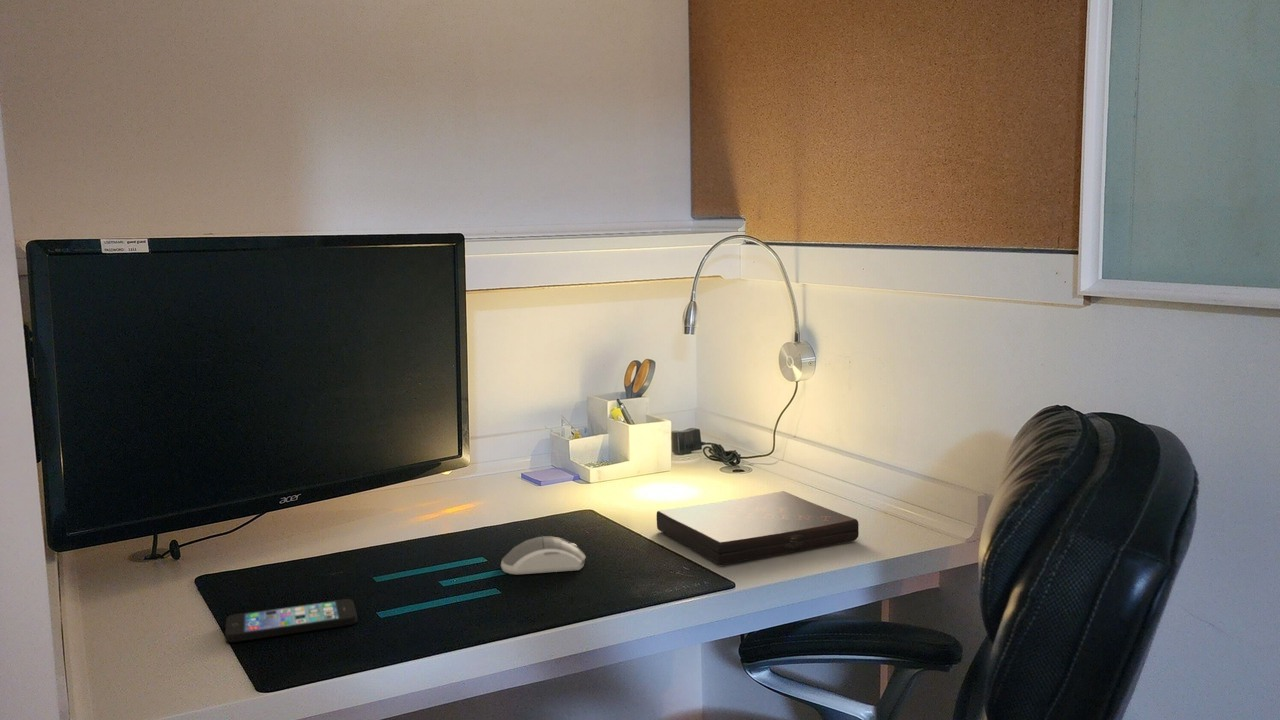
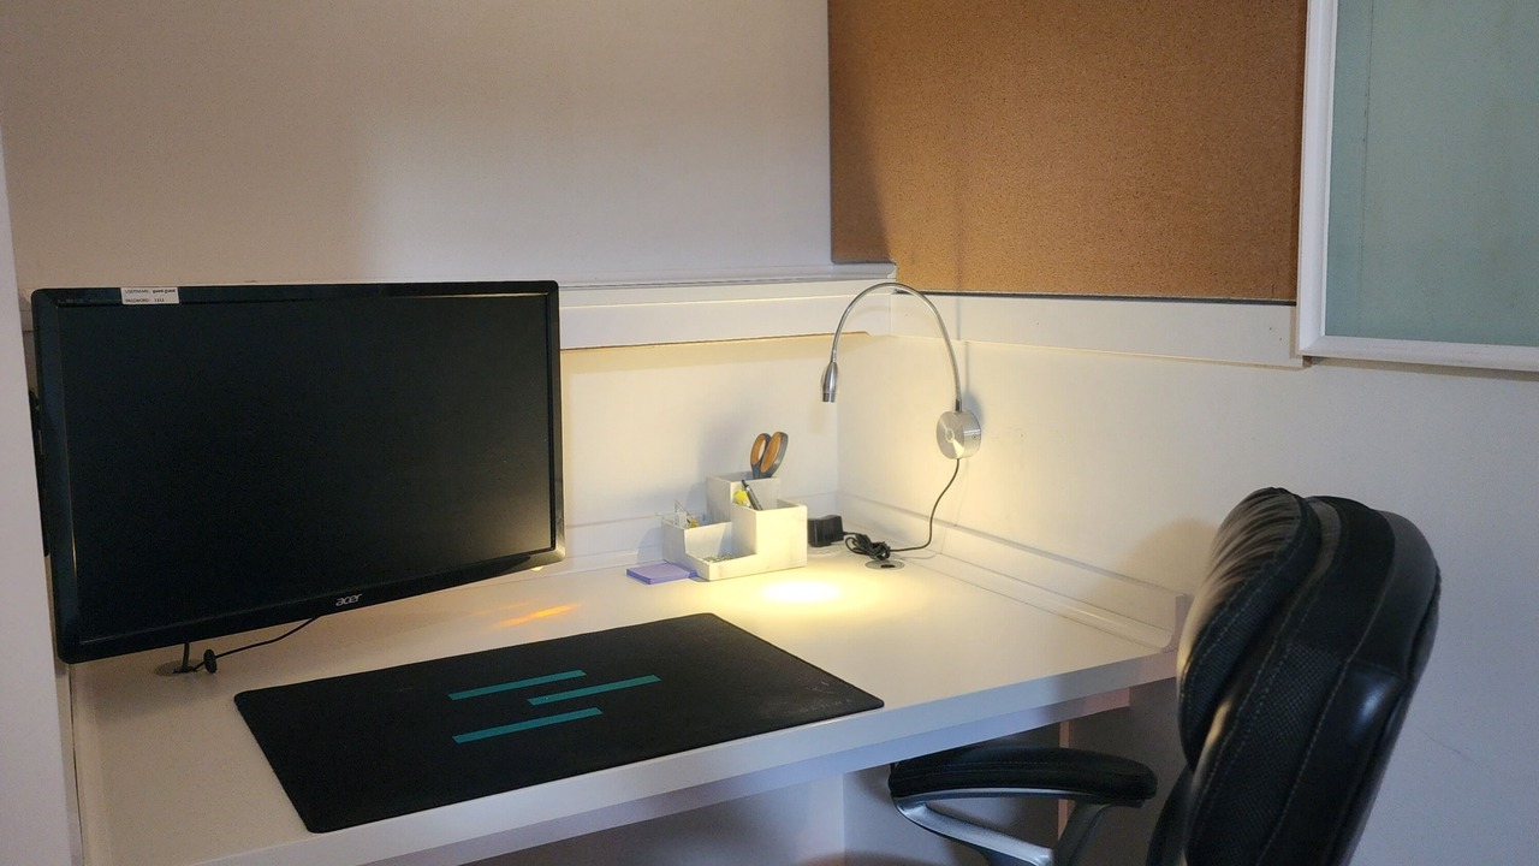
- smartphone (292, 619)
- book (754, 524)
- computer mouse (543, 551)
